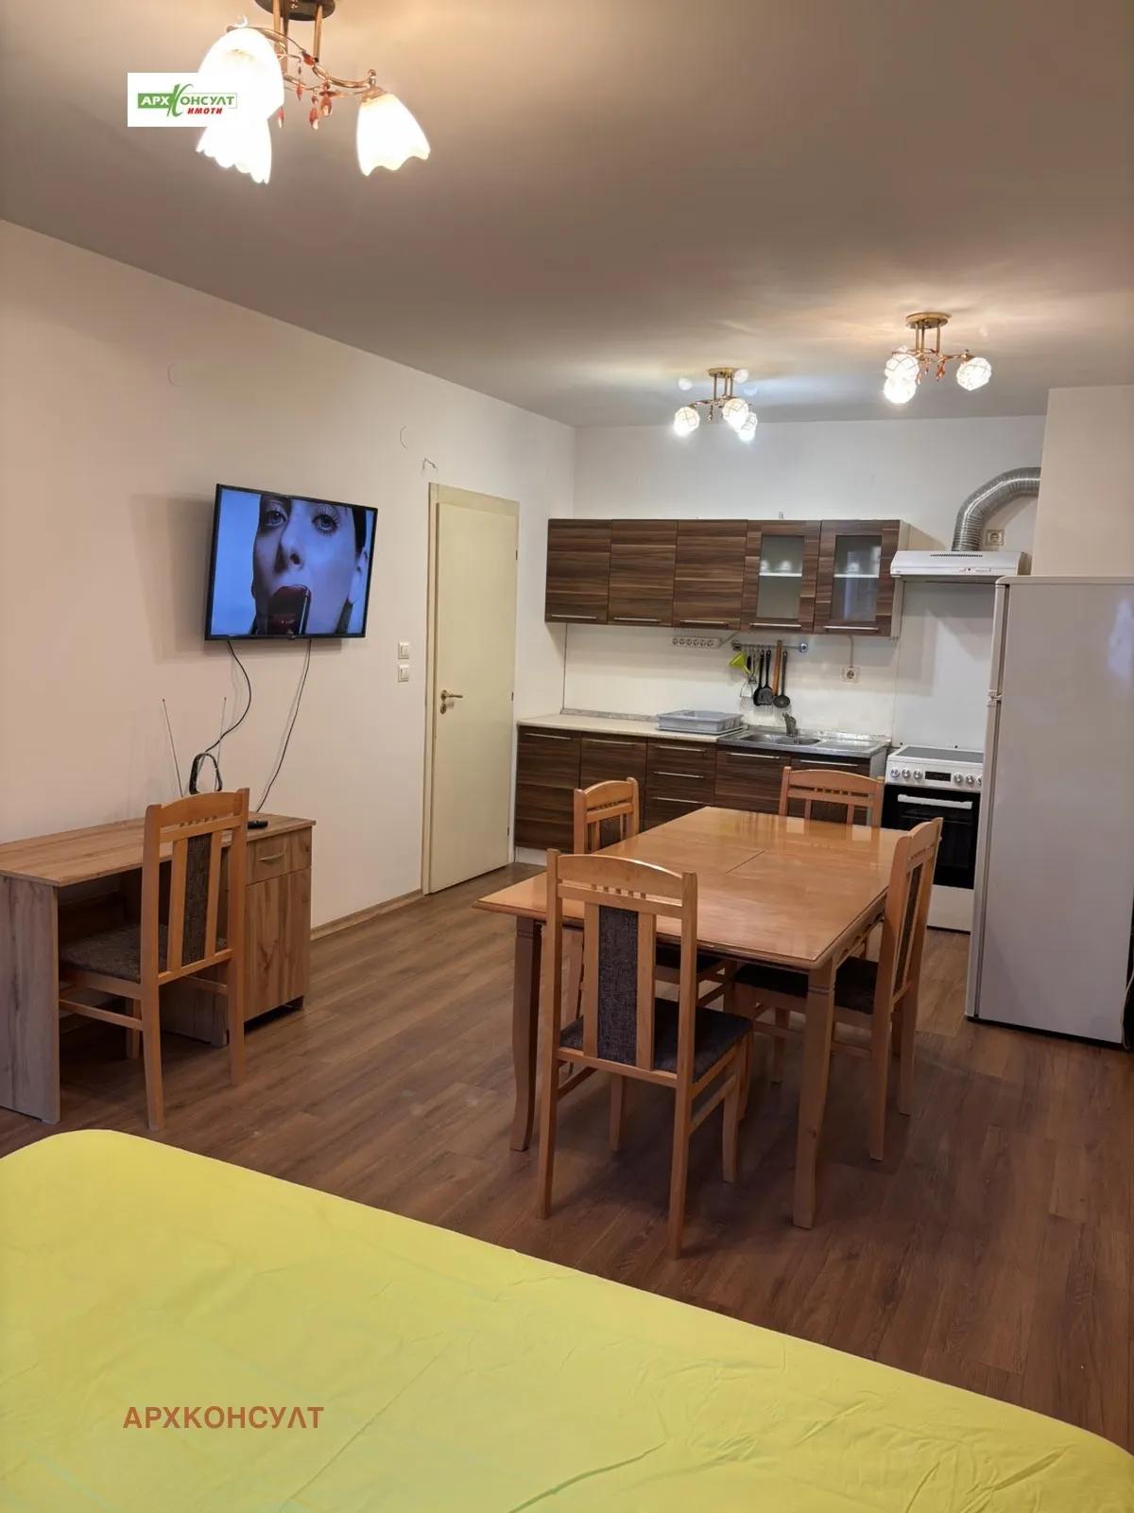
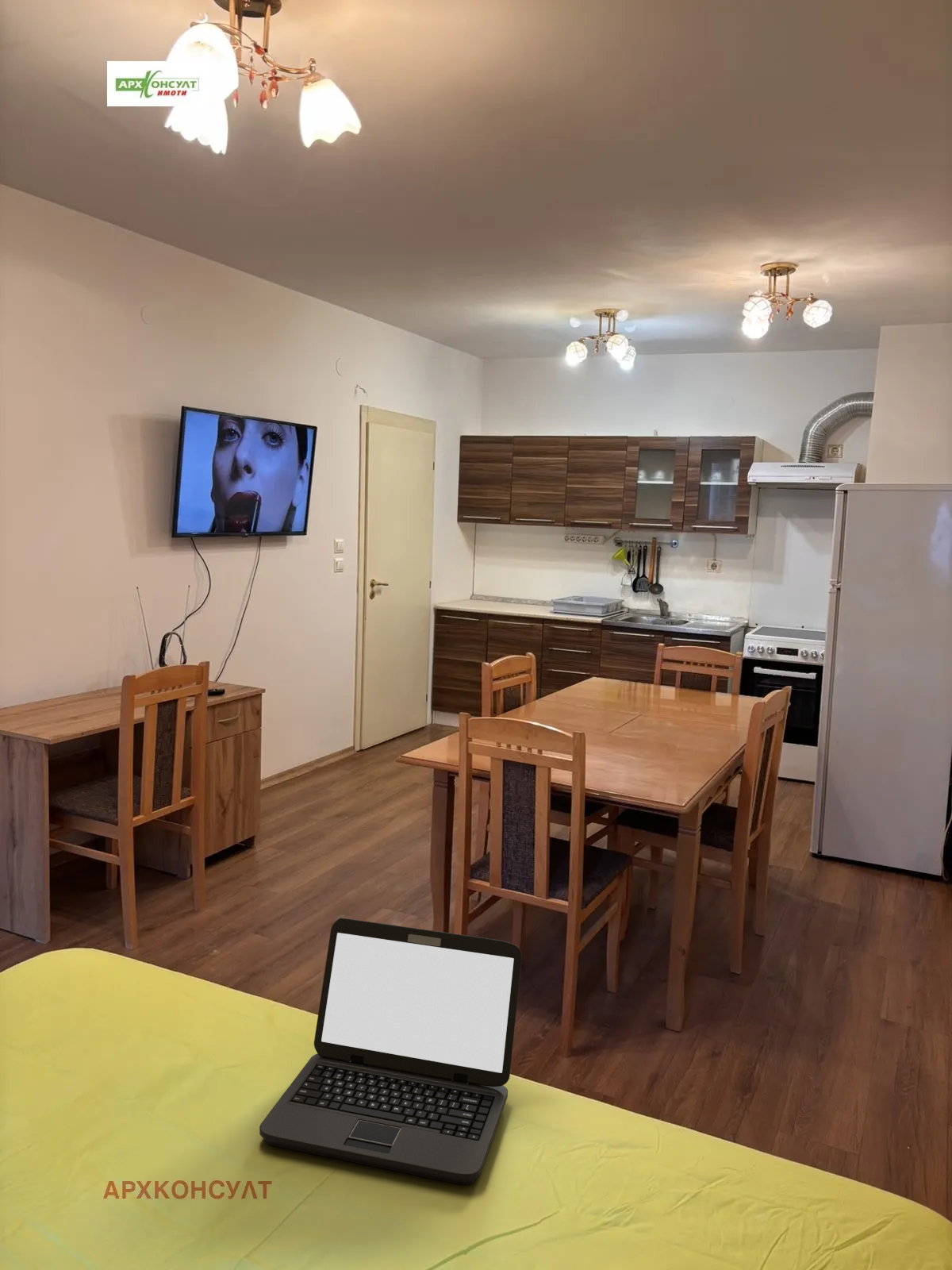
+ laptop (397, 1037)
